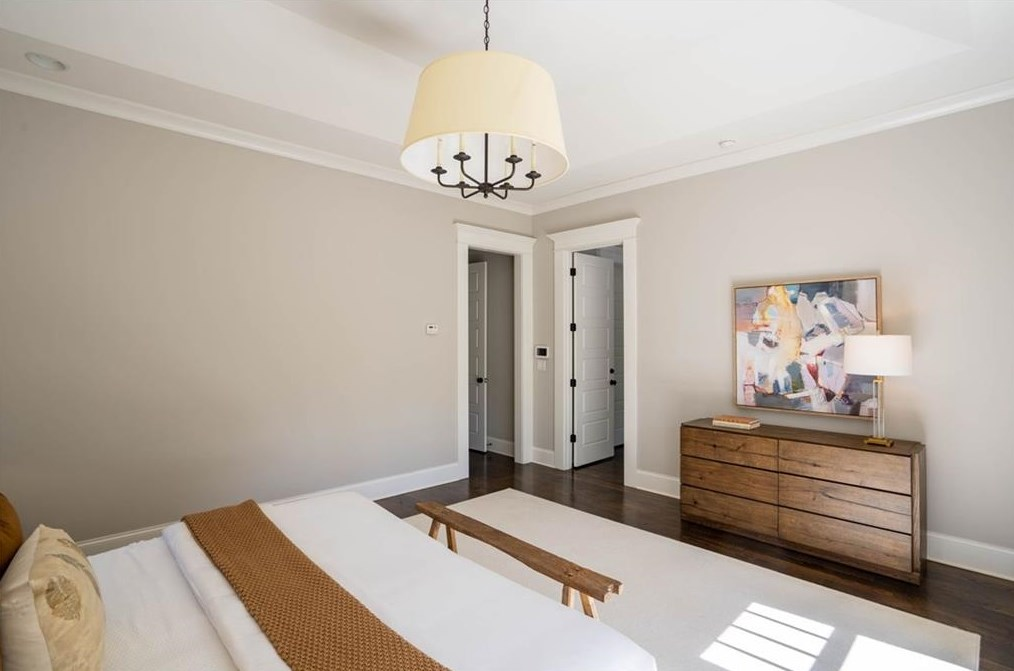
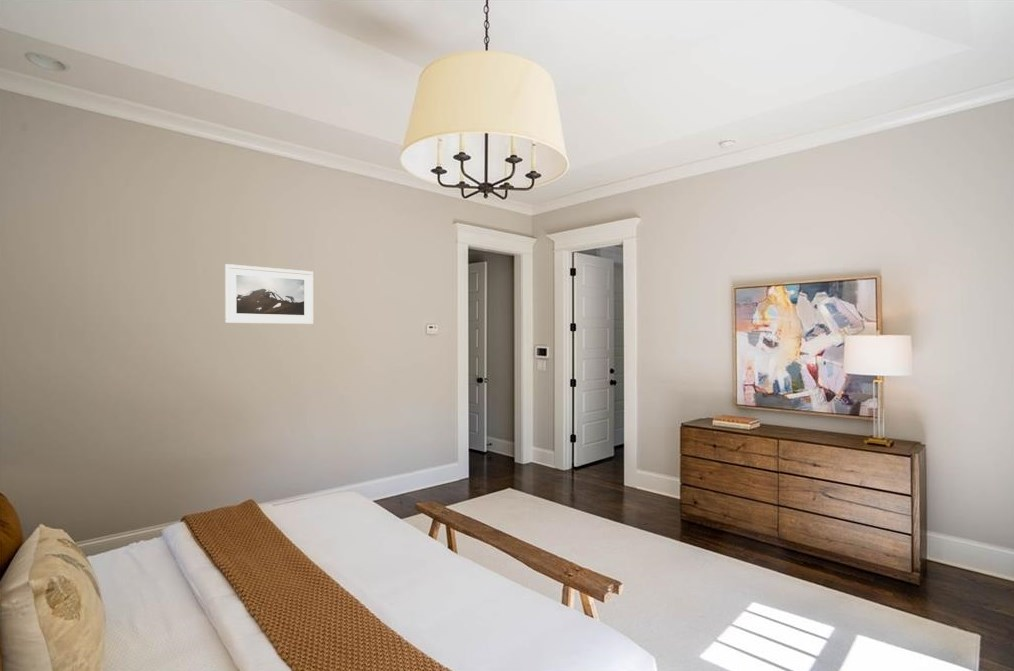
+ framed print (271, 295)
